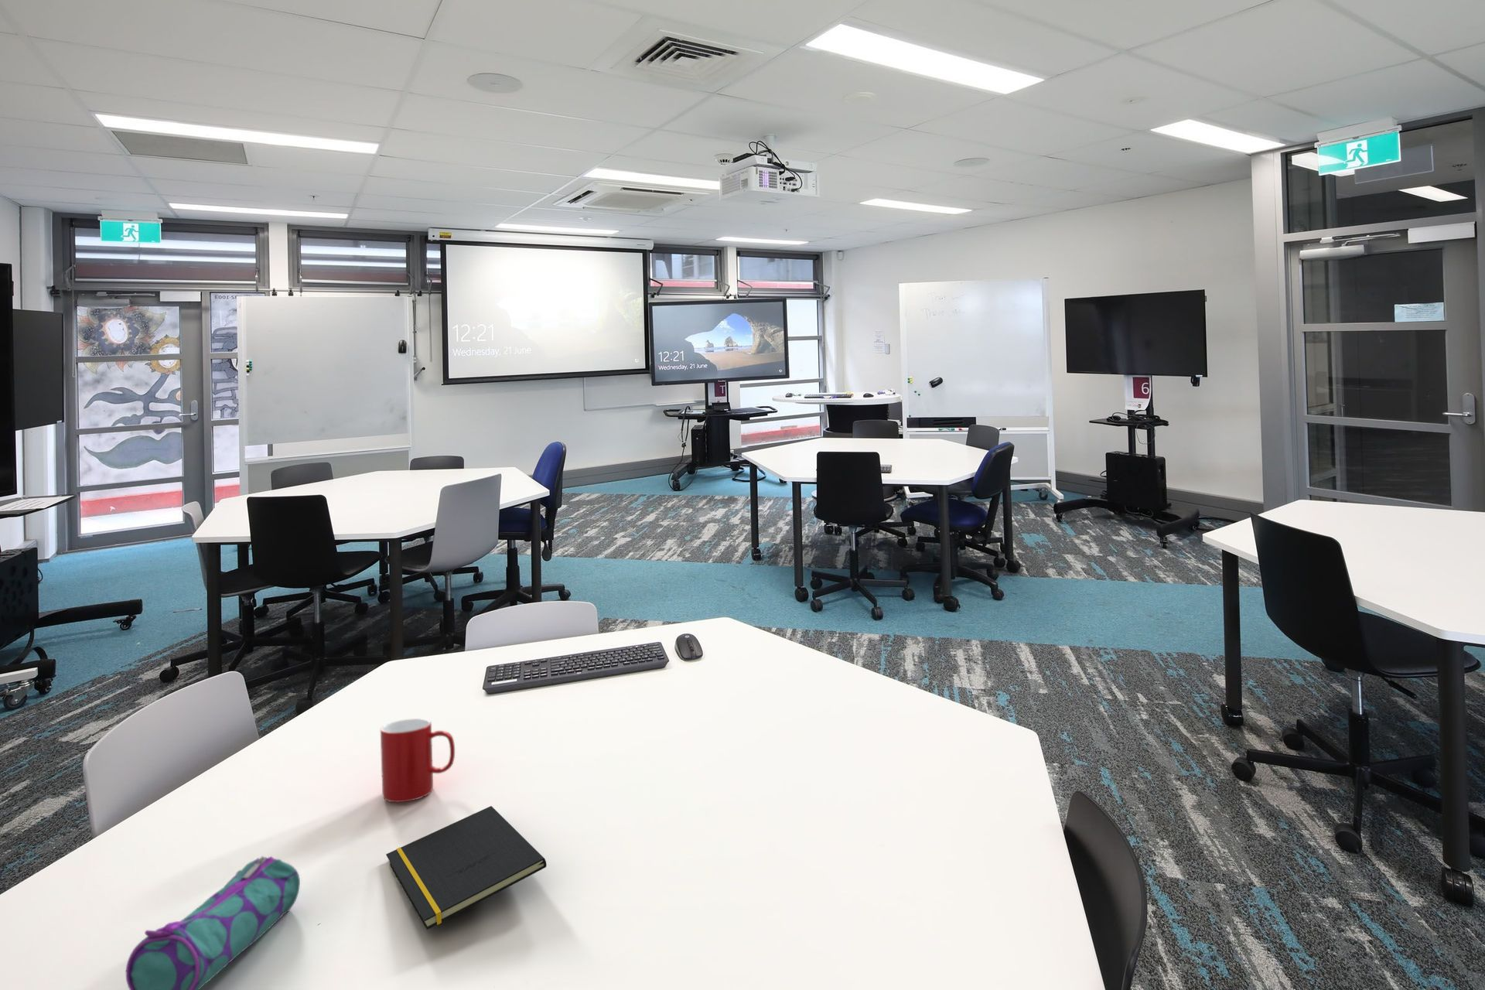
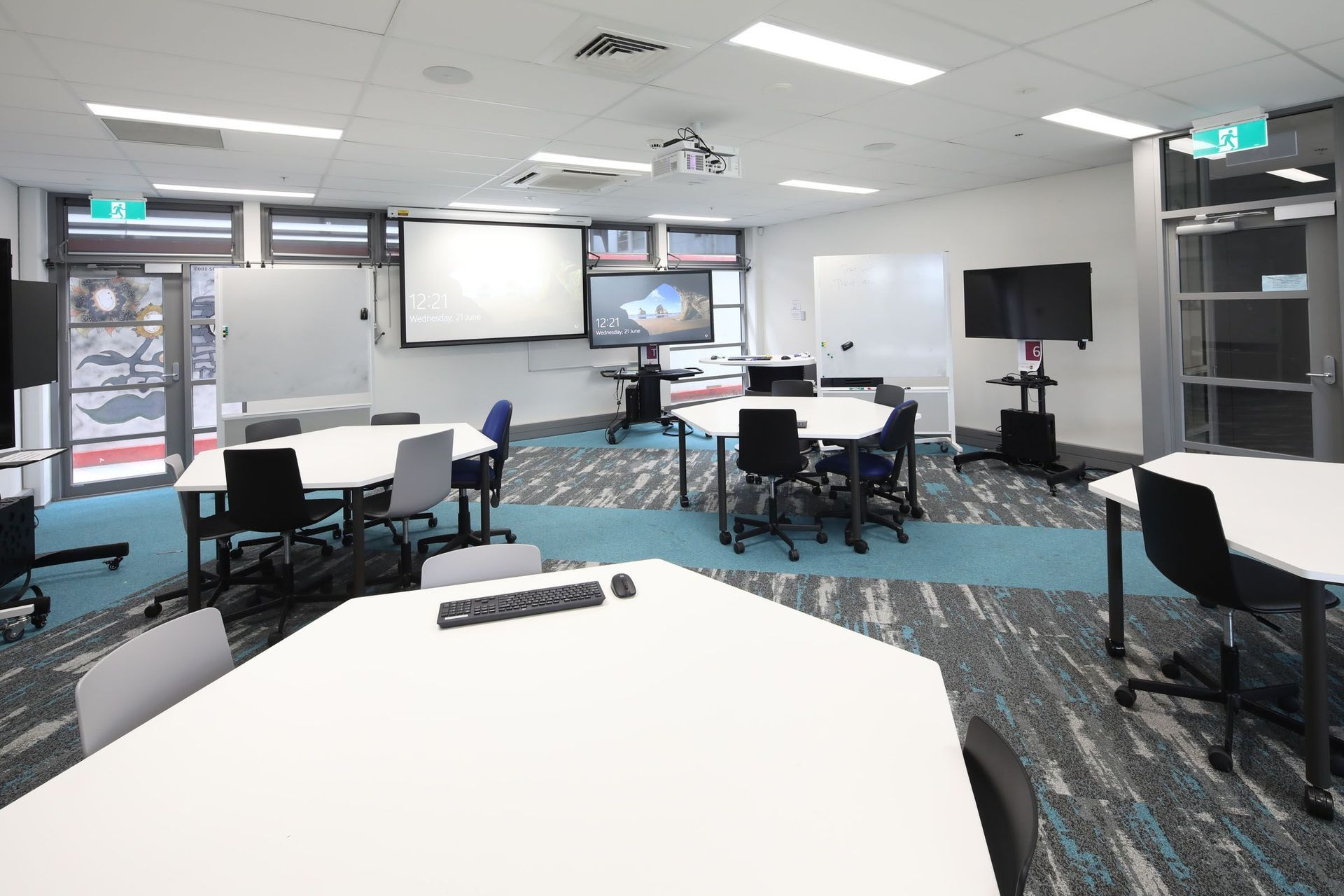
- notepad (463, 860)
- pencil case (220, 924)
- cup (417, 759)
